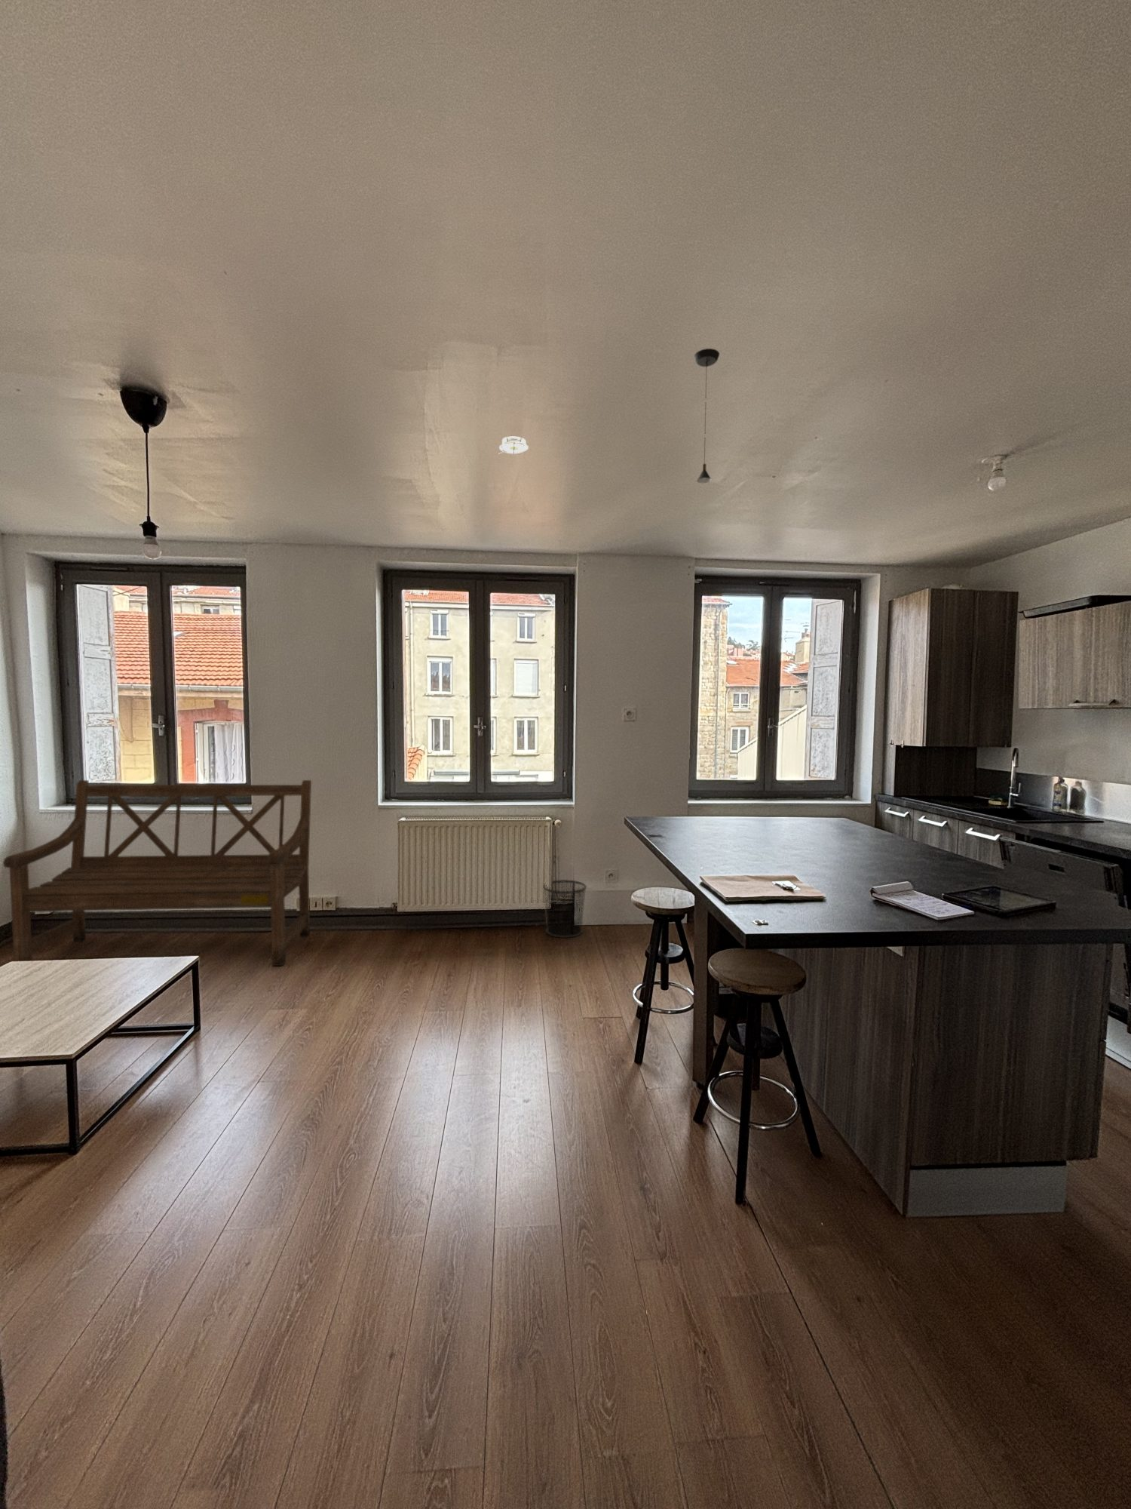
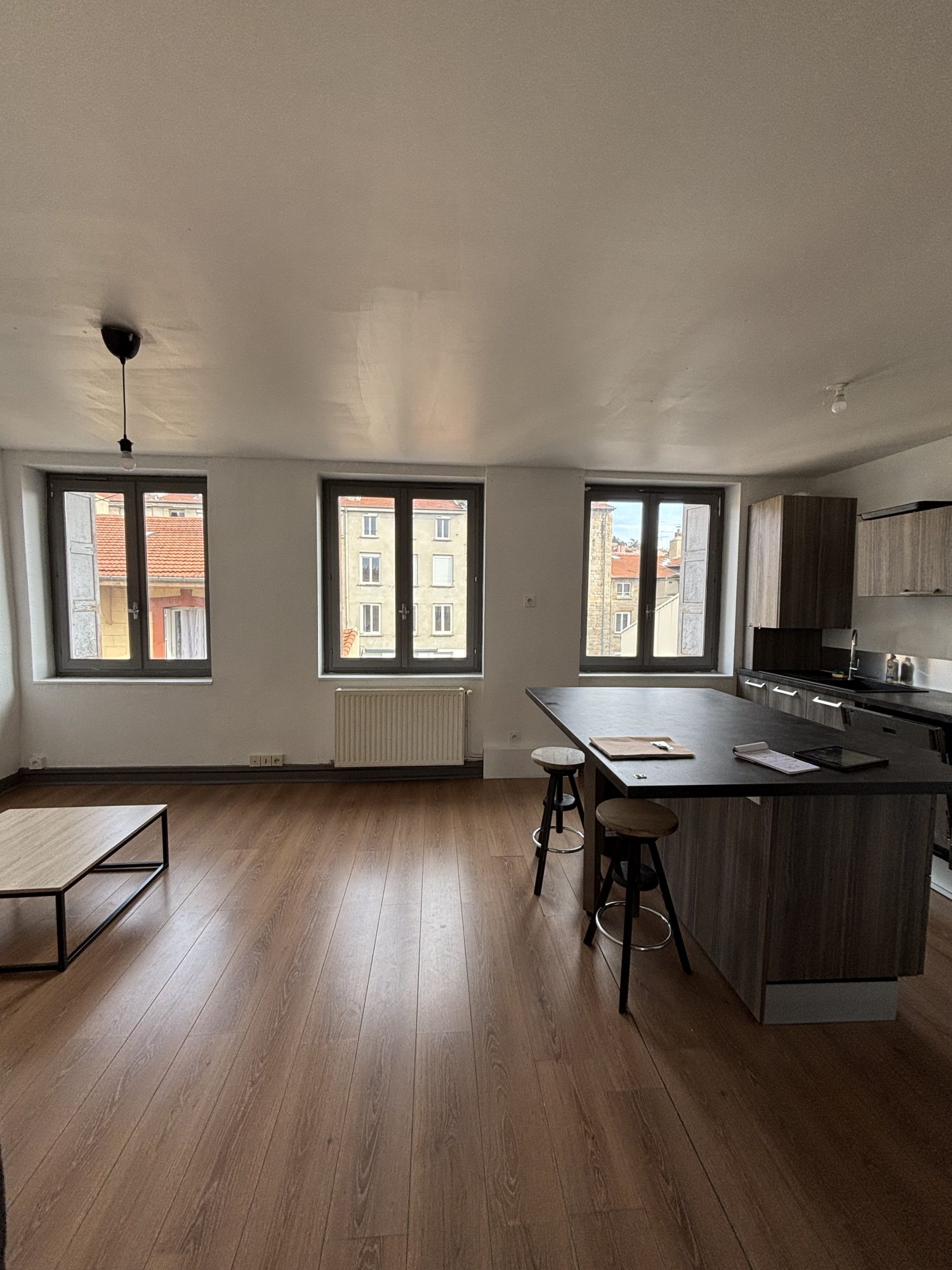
- smoke detector (513, 444)
- waste bin (564, 908)
- bench (173, 869)
- pendant light (704, 418)
